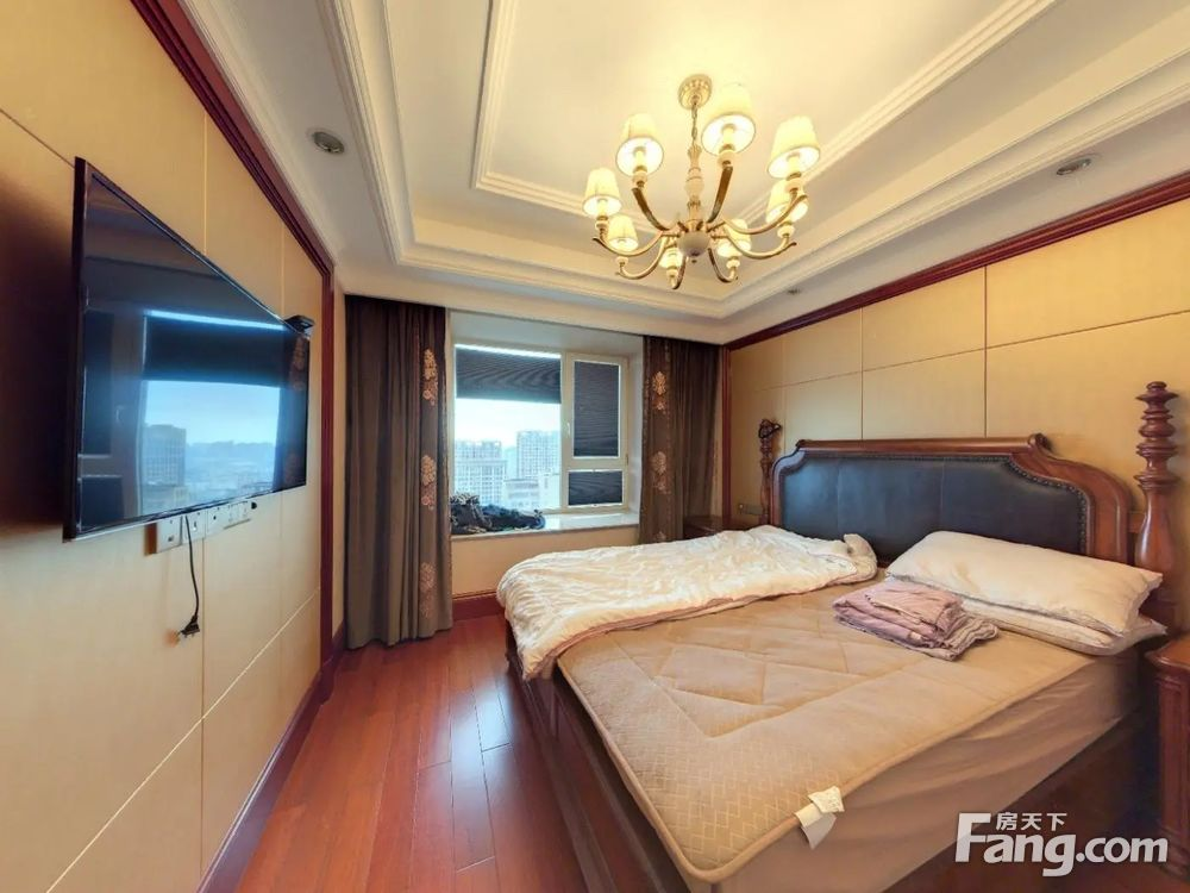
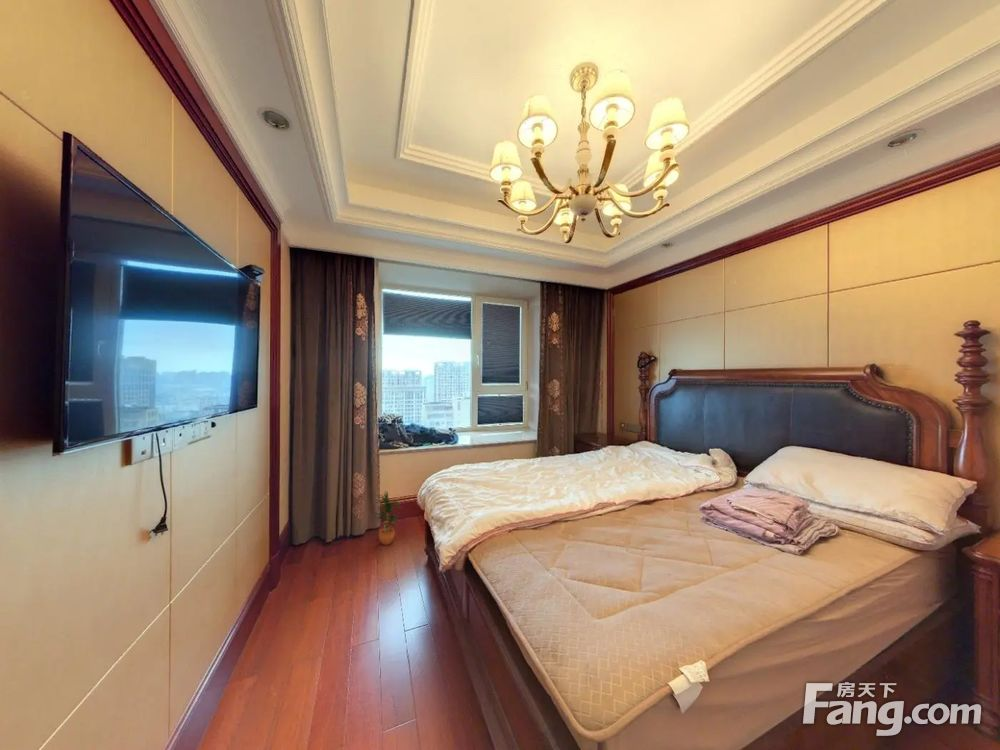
+ potted plant (388, 516)
